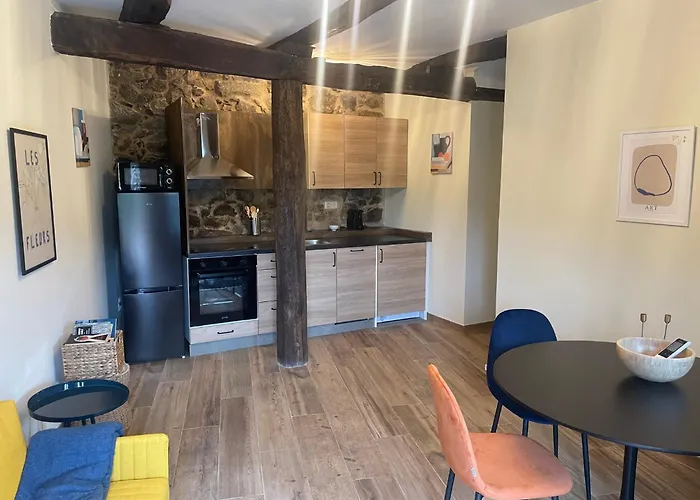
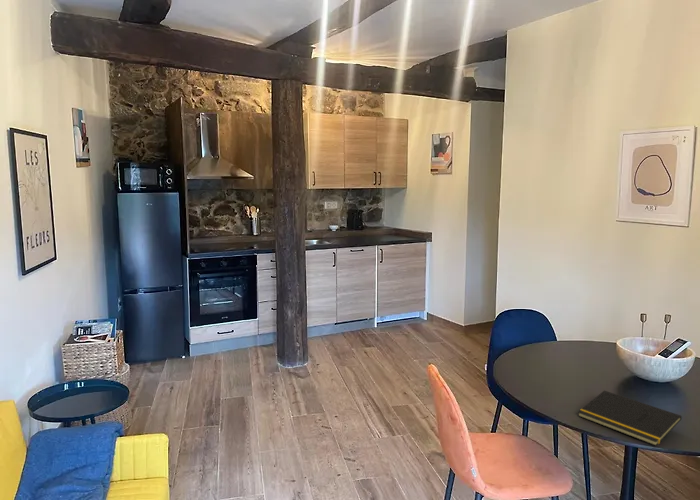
+ notepad (628, 415)
